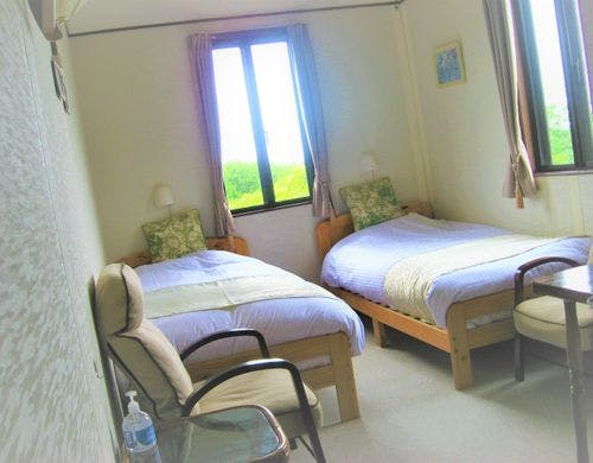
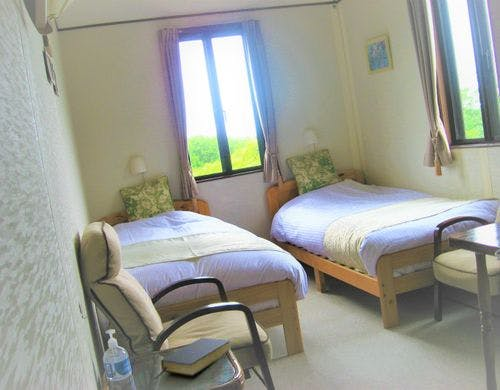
+ bible (192, 358)
